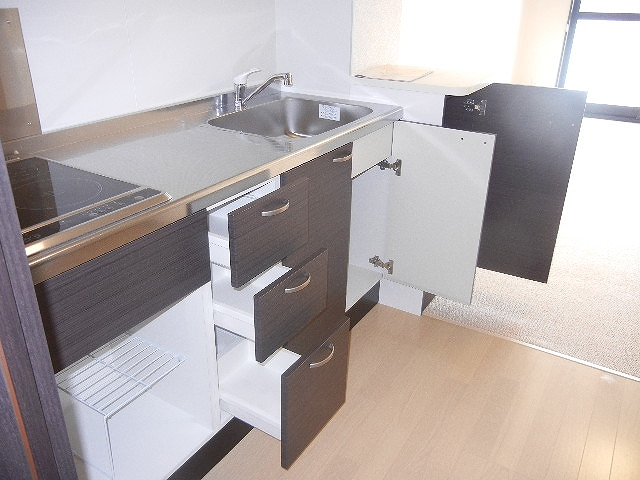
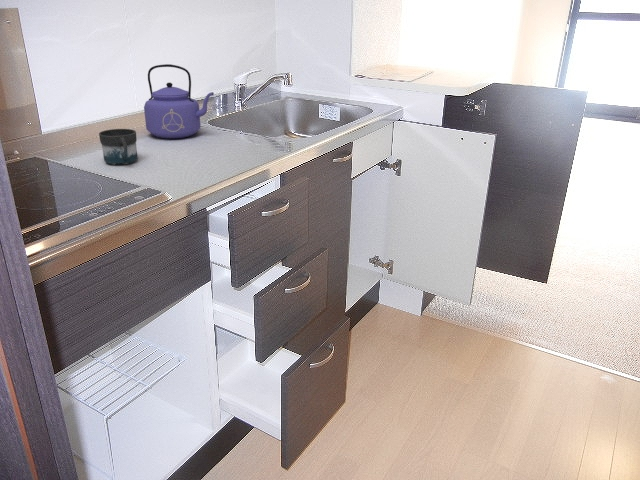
+ kettle (179, 100)
+ mug (122, 147)
